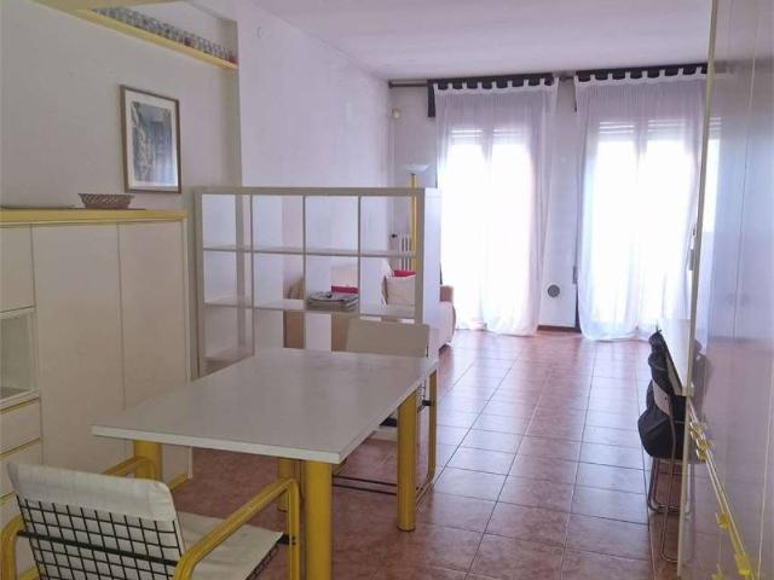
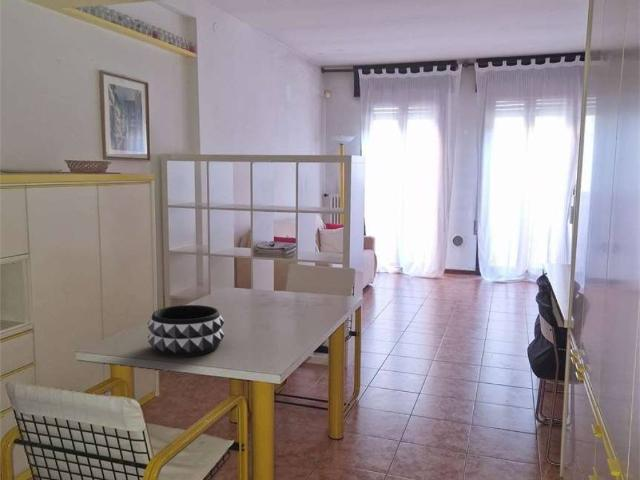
+ decorative bowl (186, 329)
